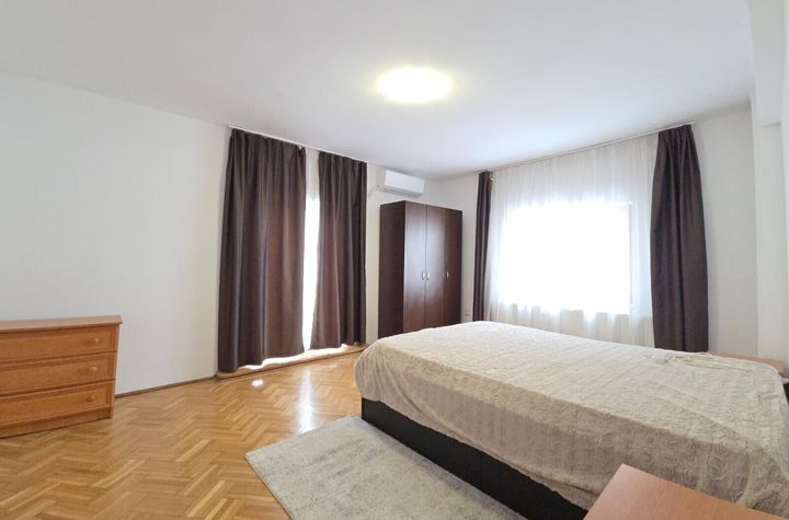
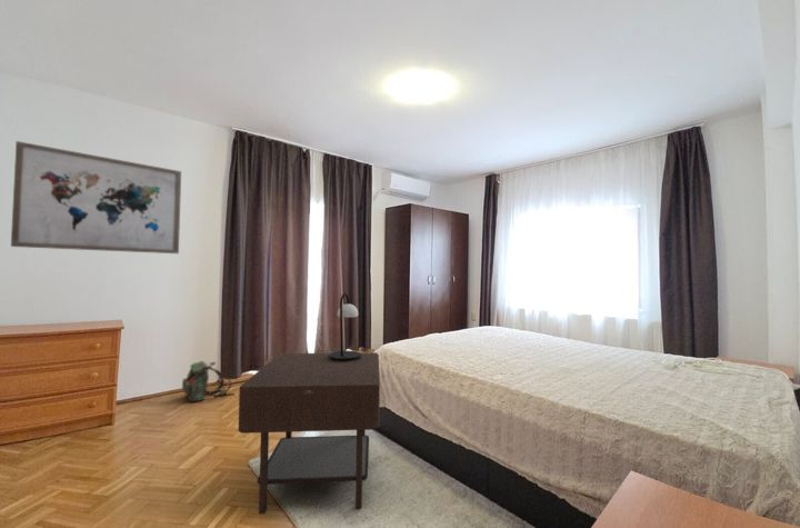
+ table lamp (341, 325)
+ wall art (107, 203)
+ backpack (208, 379)
+ side table (320, 422)
